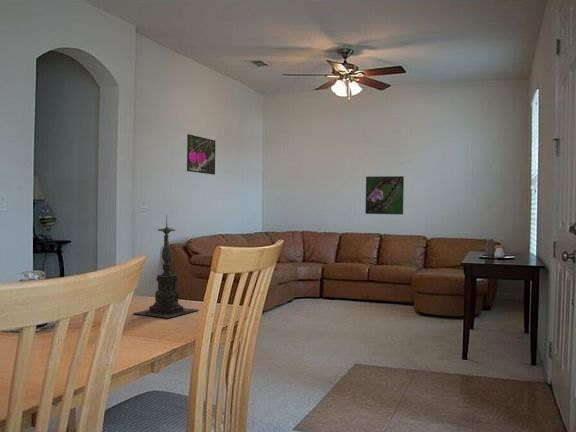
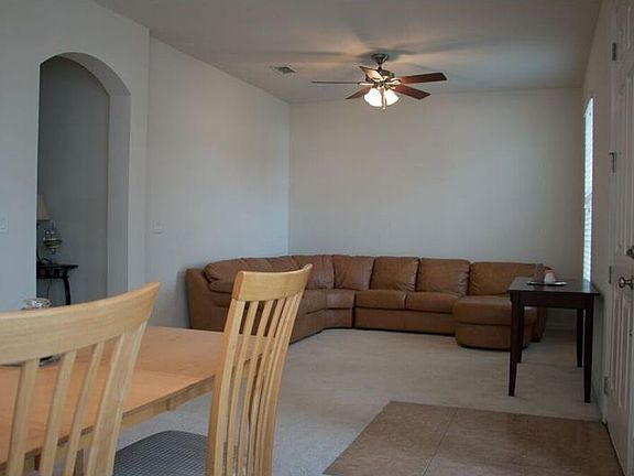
- candle holder (167, 263)
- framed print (201, 155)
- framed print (384, 195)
